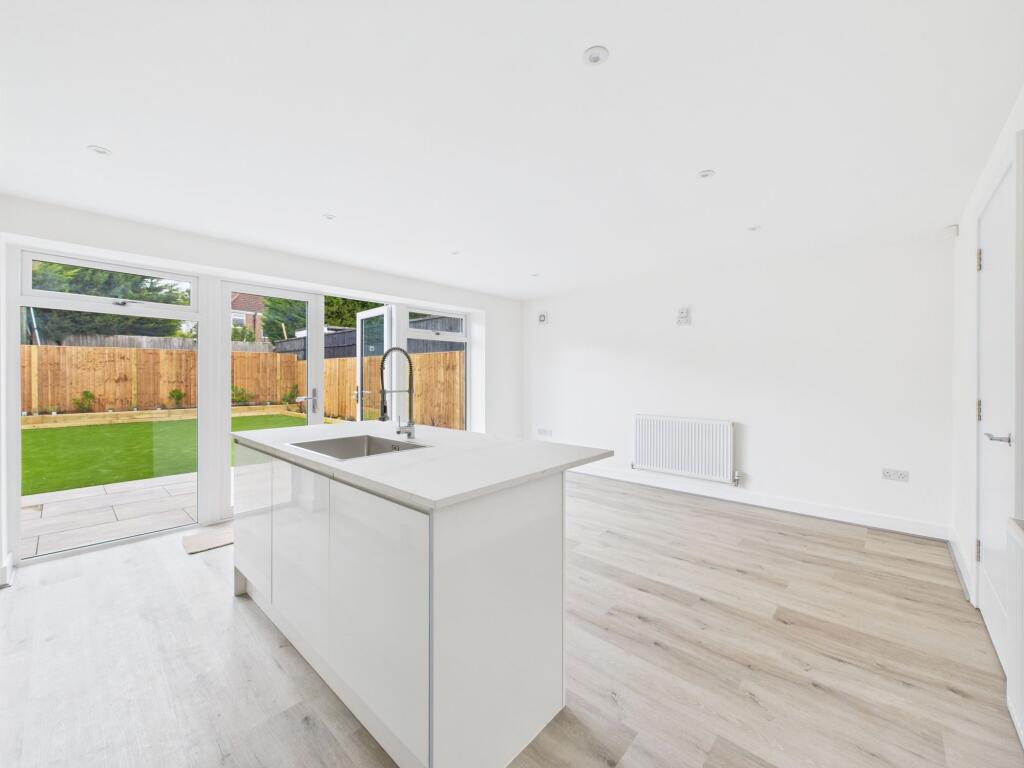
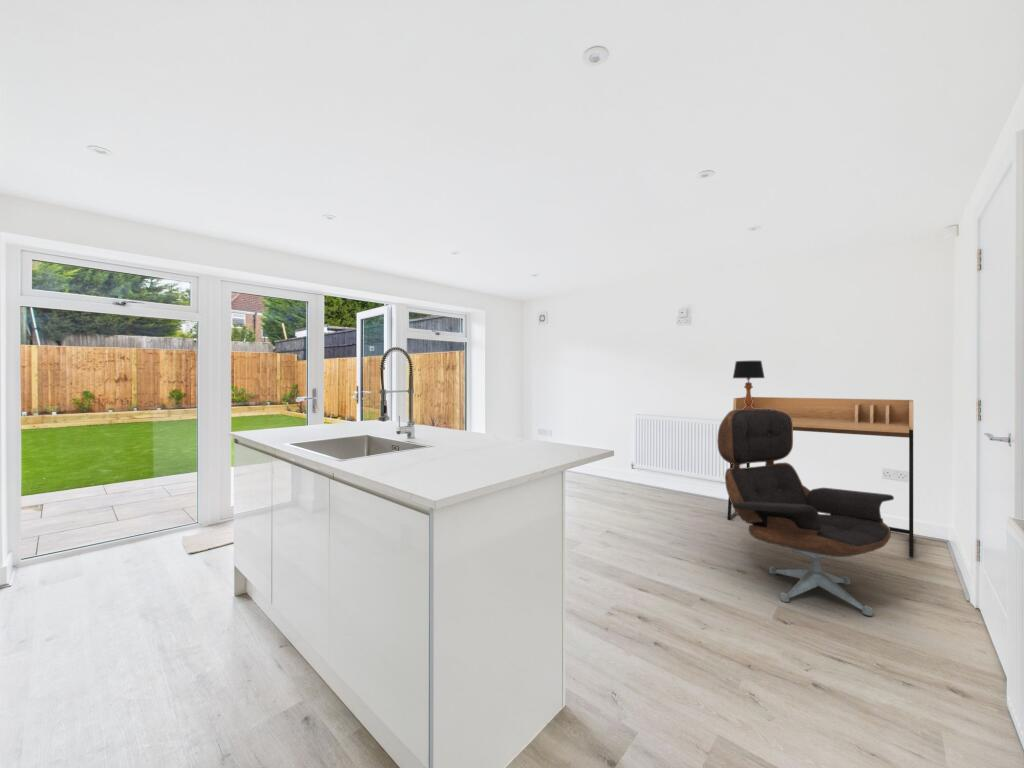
+ desk (814, 431)
+ table lamp (748, 390)
+ office chair (803, 498)
